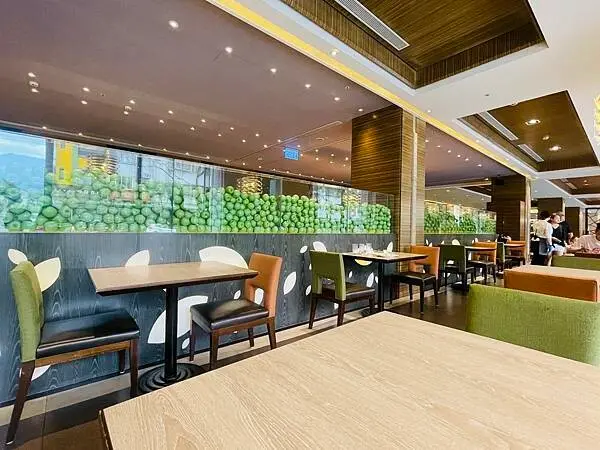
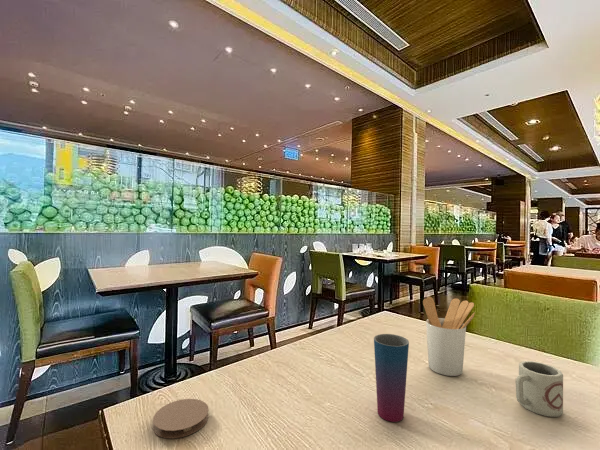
+ cup (390, 376)
+ cup (535, 388)
+ coaster (181, 416)
+ utensil holder (450, 333)
